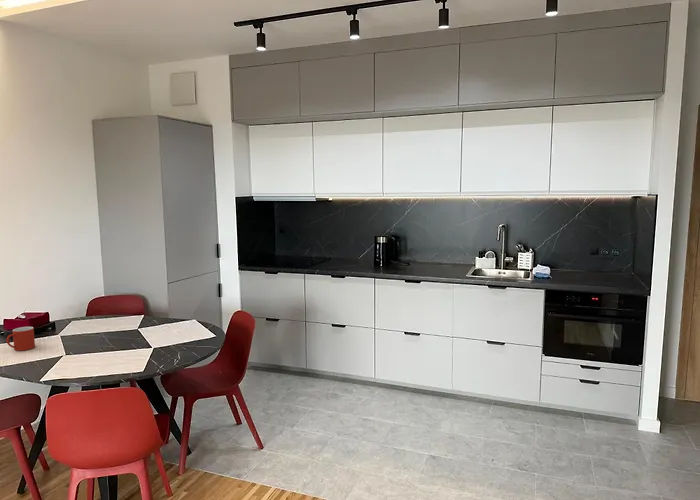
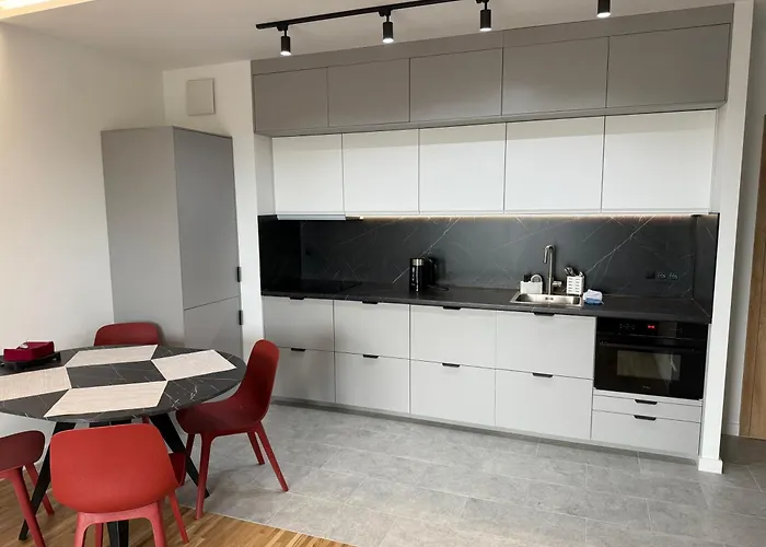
- mug (20, 339)
